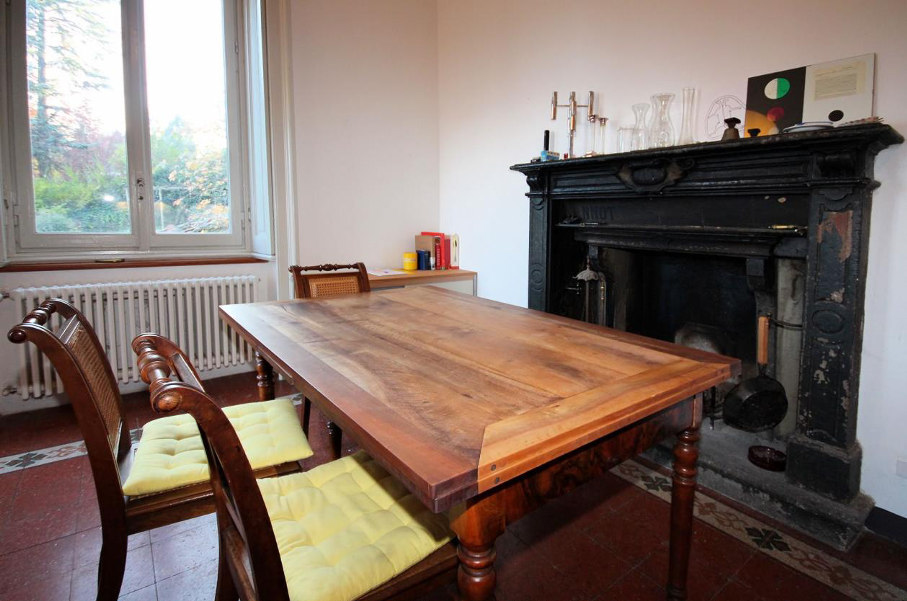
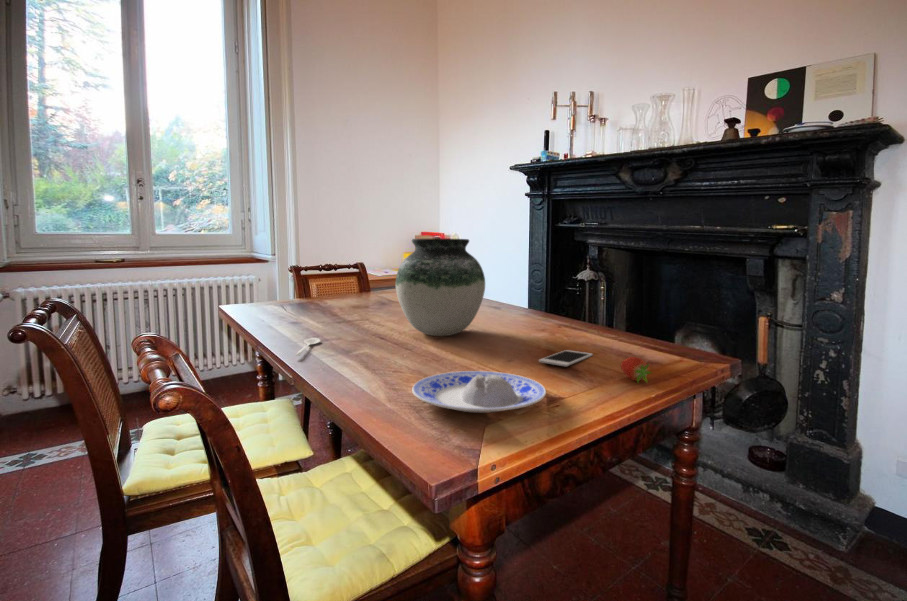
+ cell phone (566, 357)
+ plate (478, 387)
+ stirrer (306, 346)
+ fruit (635, 368)
+ vase (440, 286)
